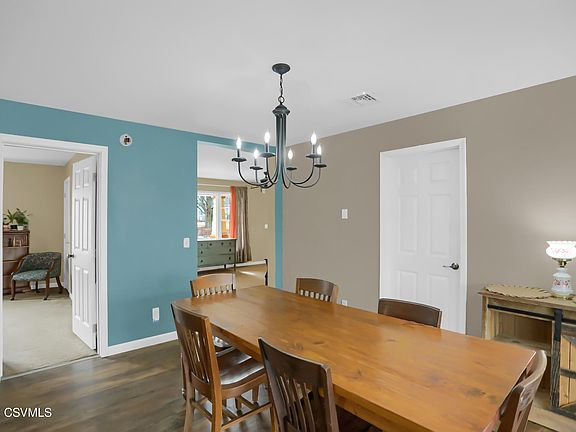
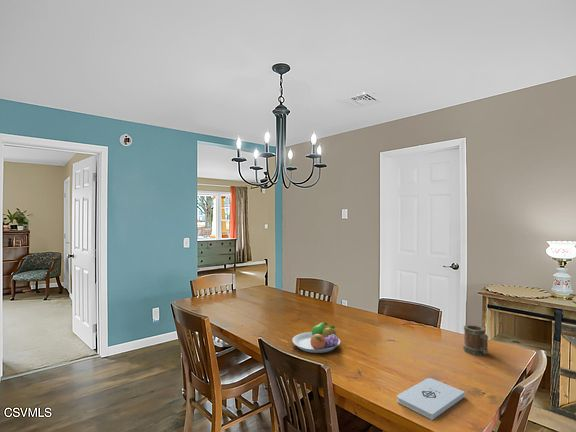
+ mug (476, 340)
+ notepad (430, 396)
+ fruit bowl (317, 335)
